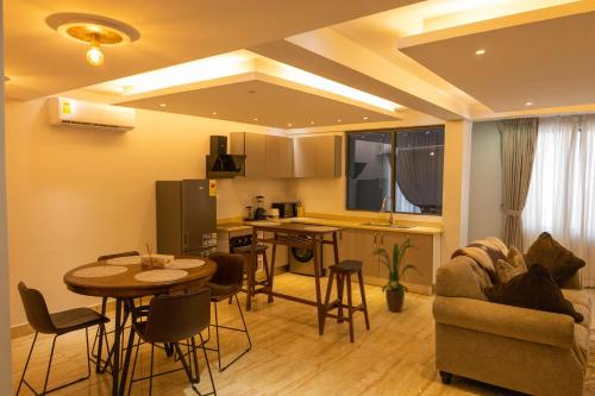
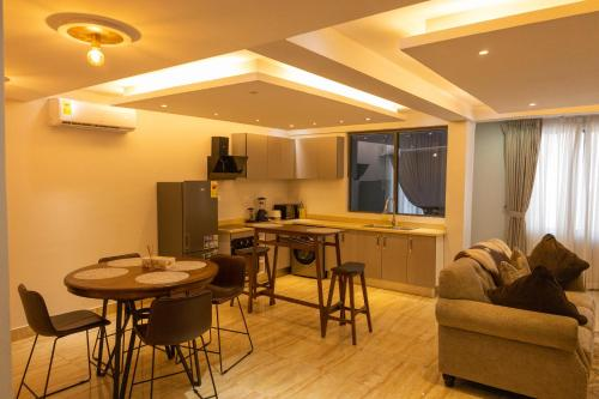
- house plant (393, 272)
